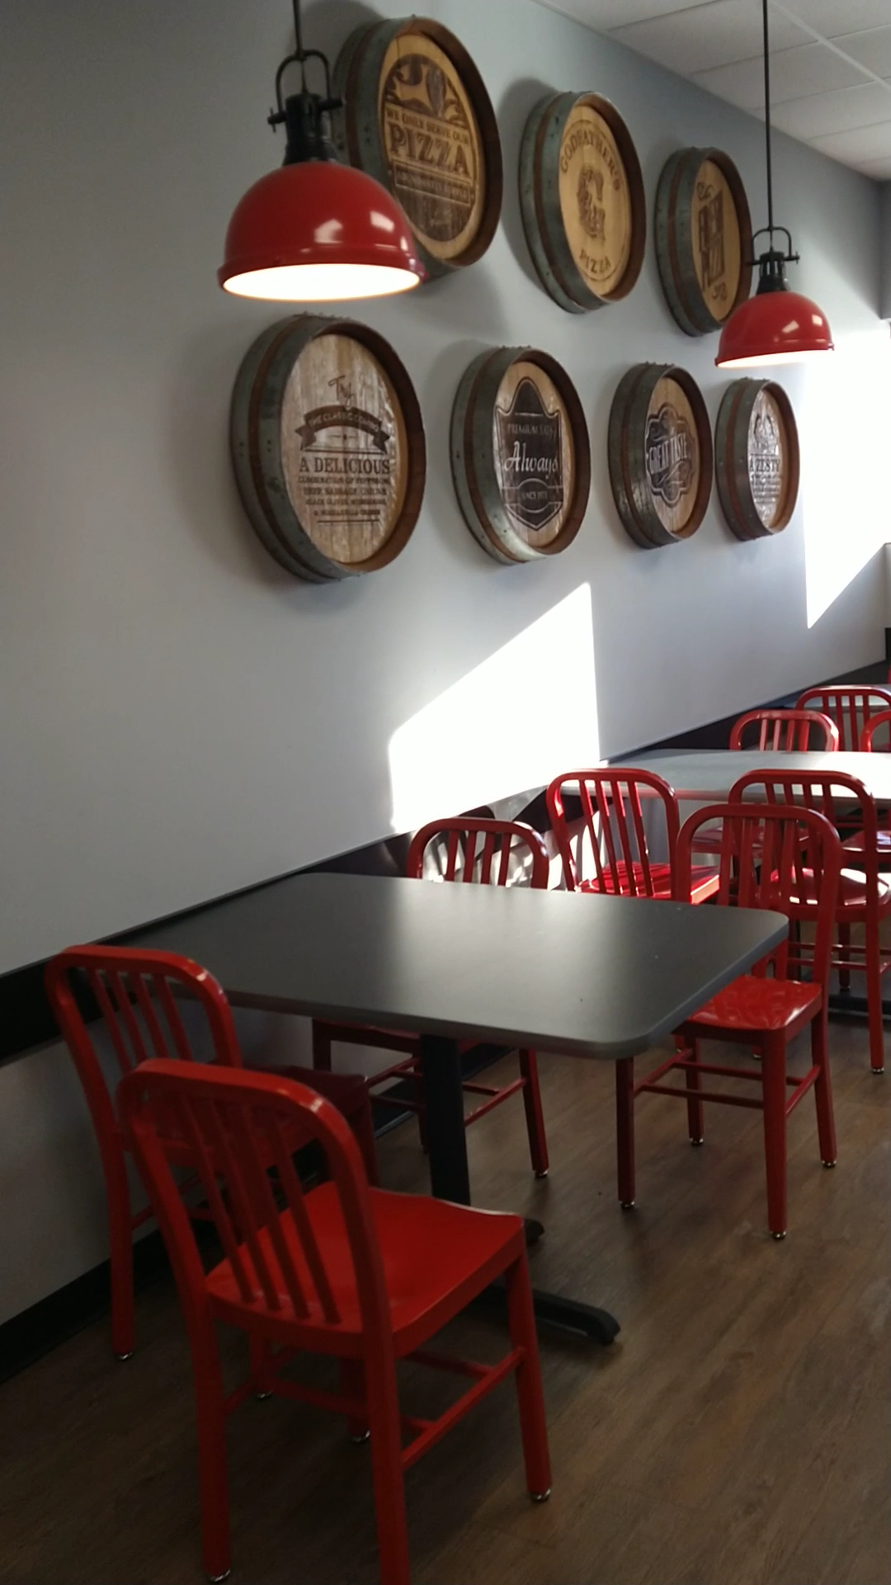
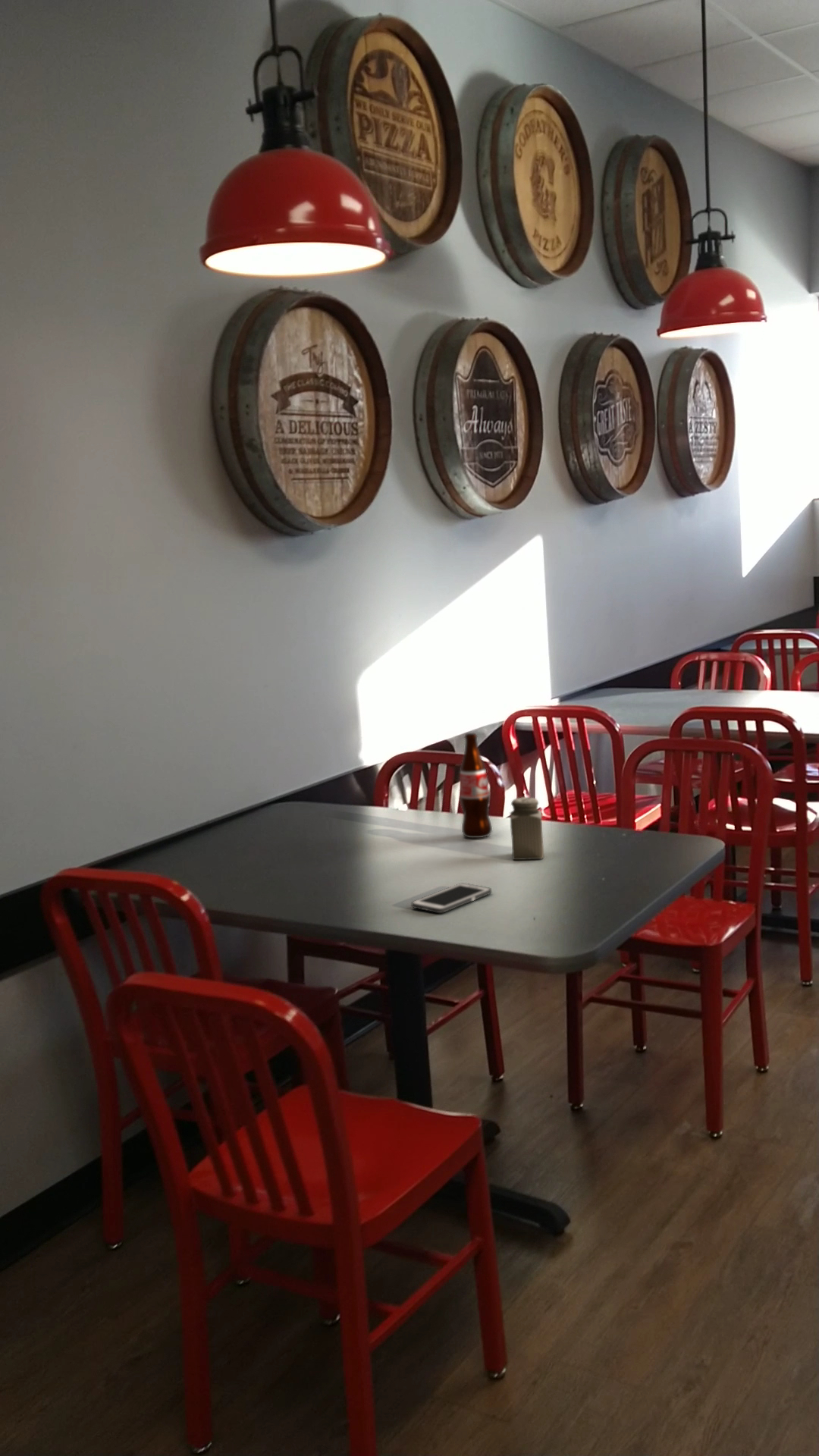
+ bottle (474, 785)
+ cell phone (452, 898)
+ salt shaker (526, 827)
